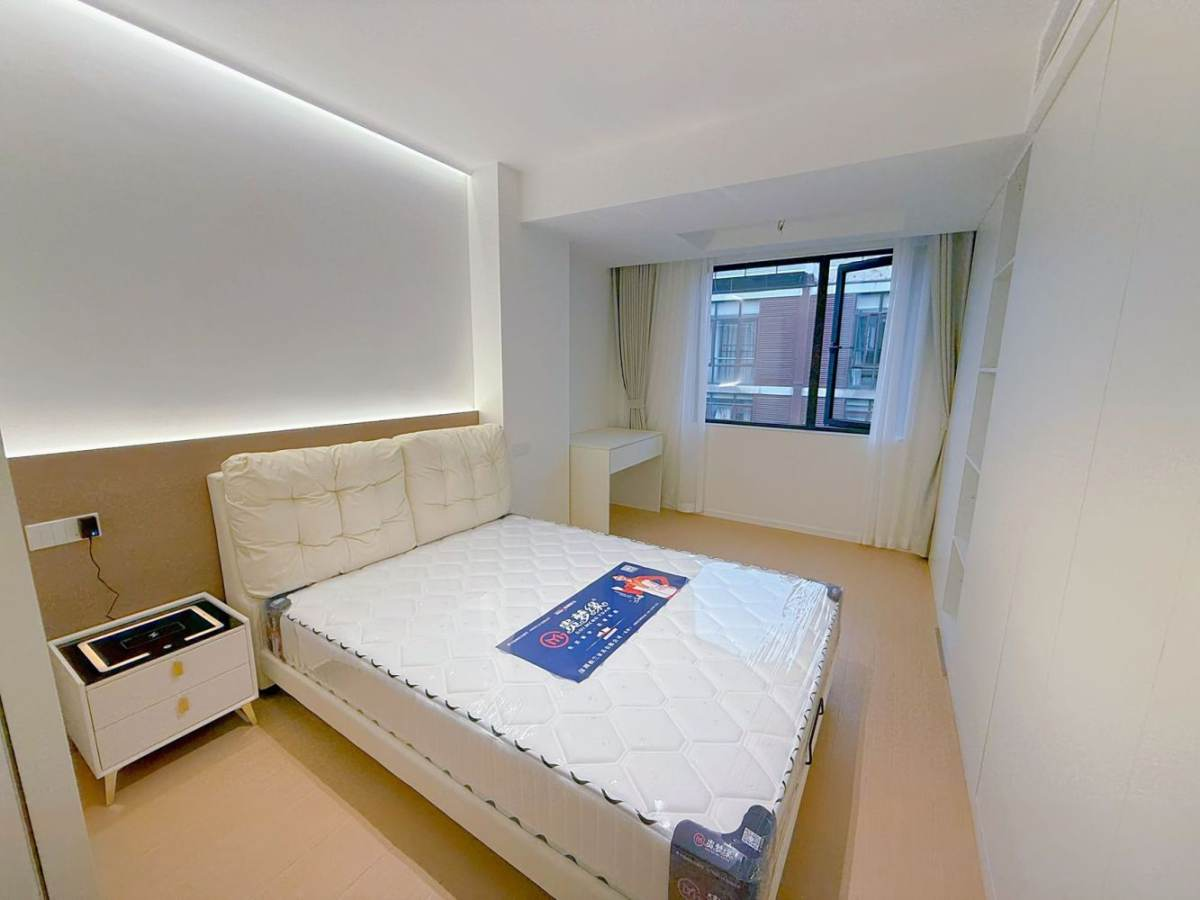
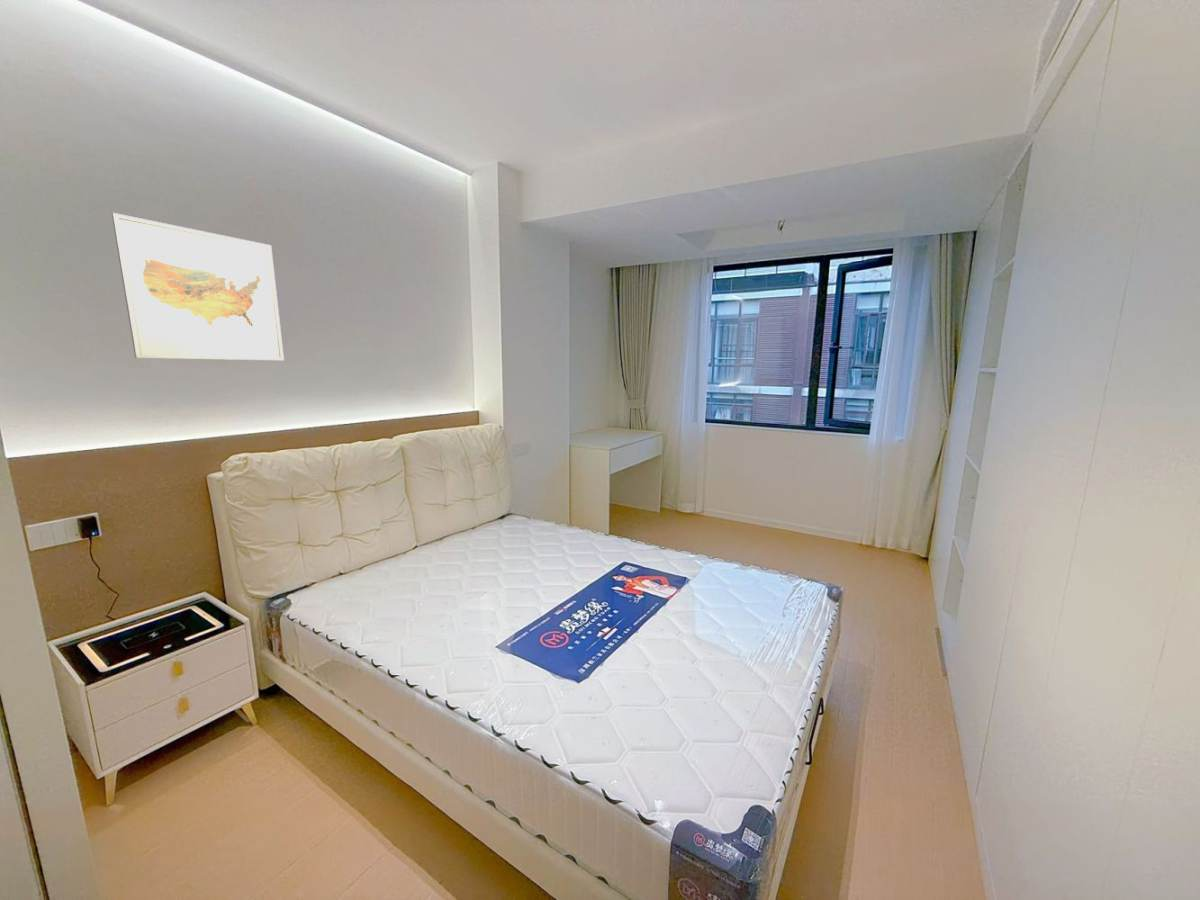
+ wall art (209, 296)
